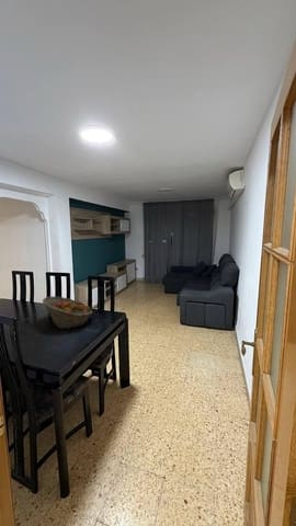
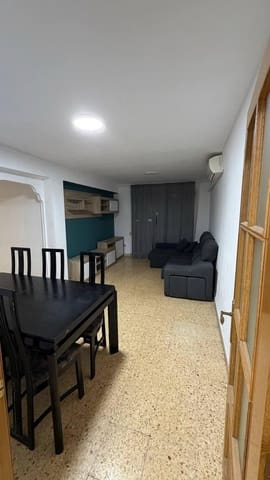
- fruit basket (68, 309)
